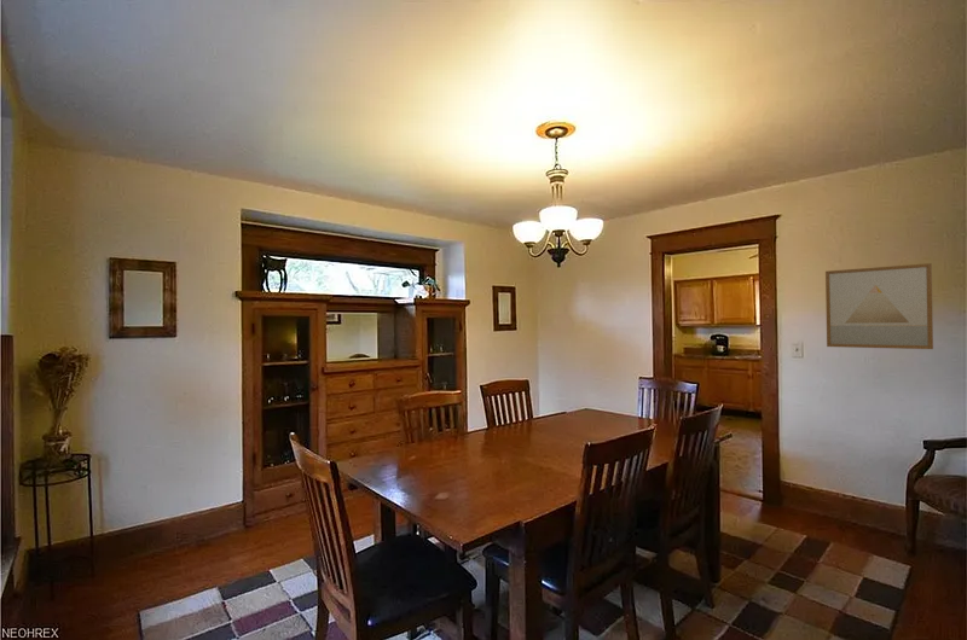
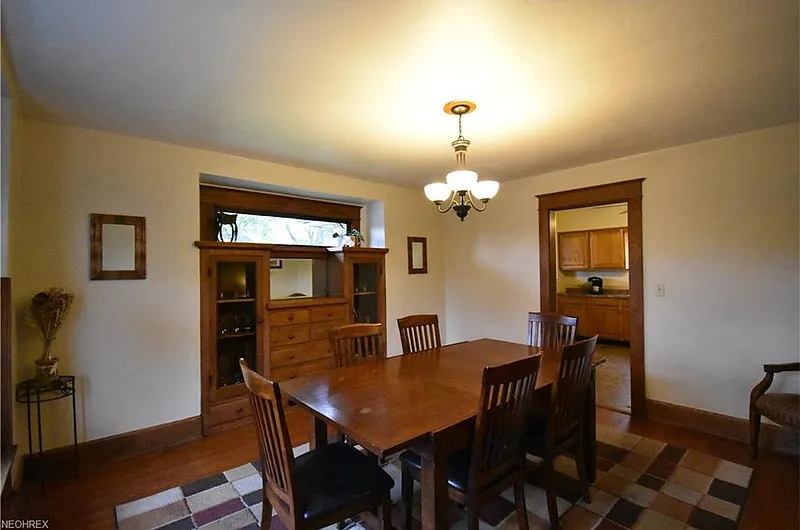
- wall art (875, 307)
